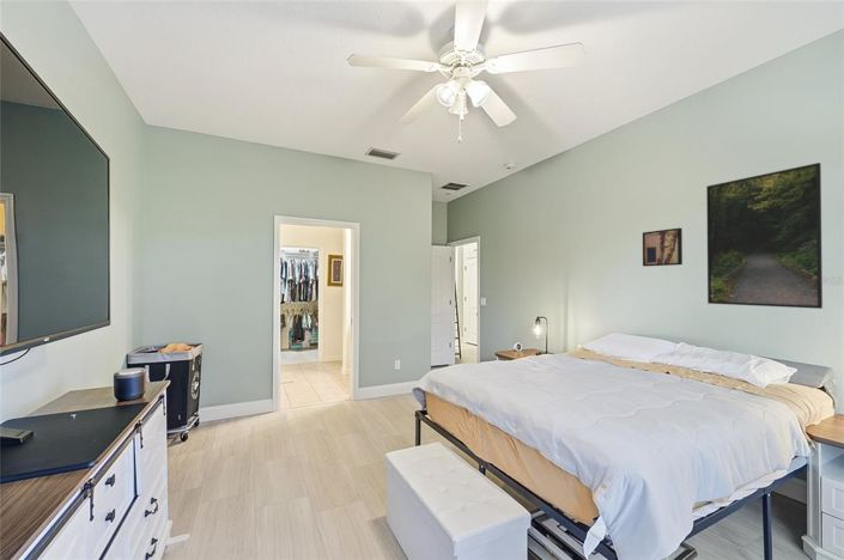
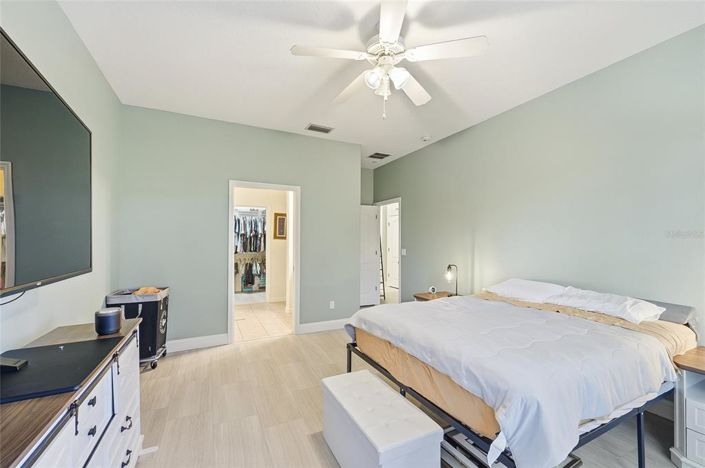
- wall art (661, 248)
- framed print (758, 241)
